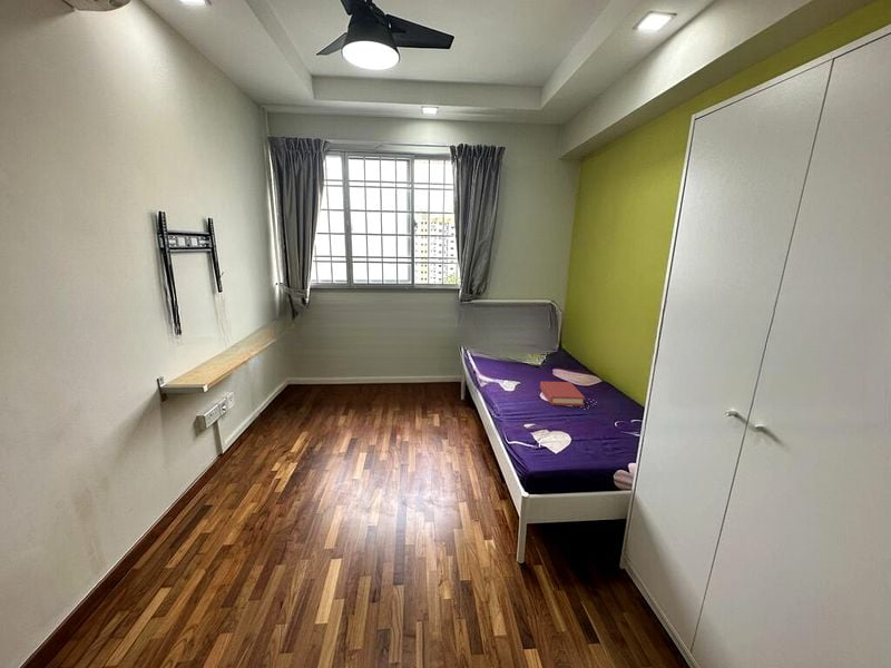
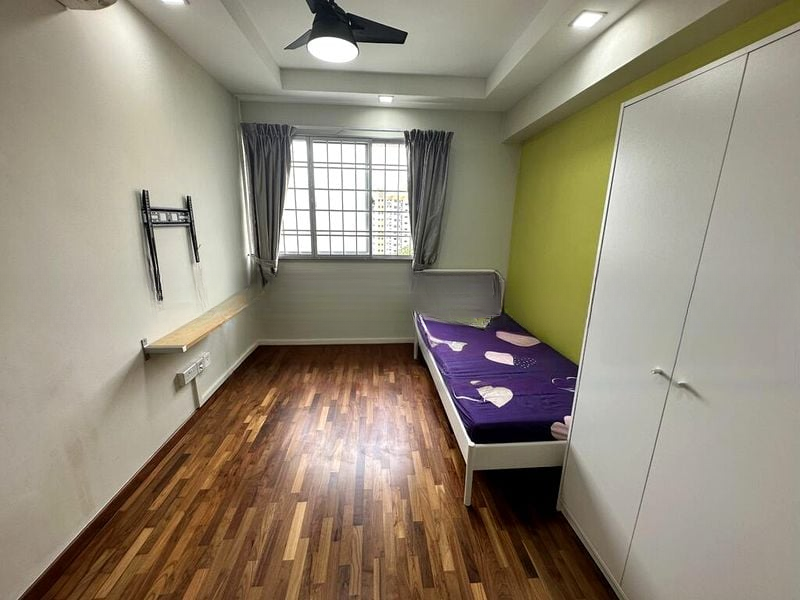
- hardback book (560, 392)
